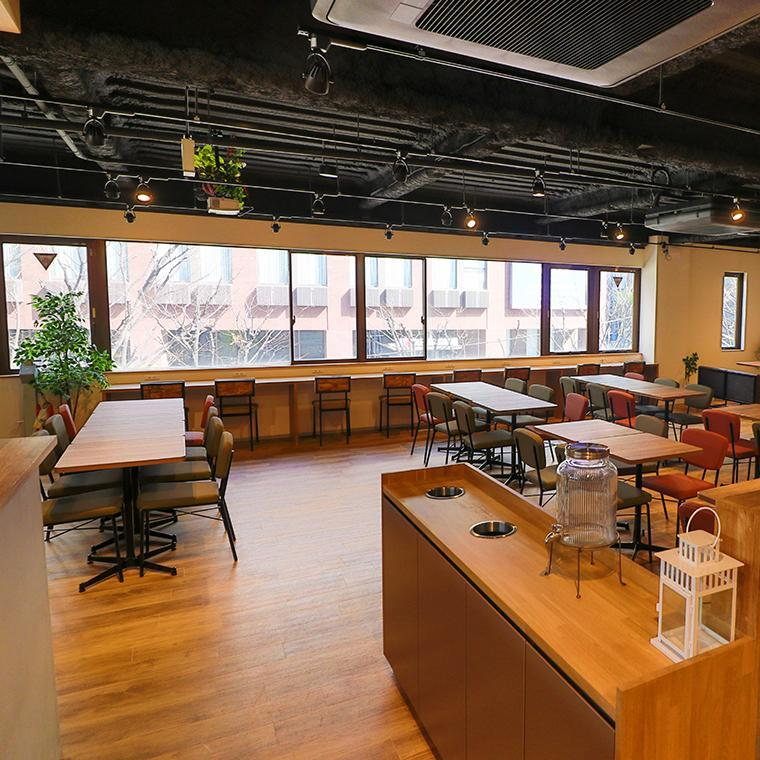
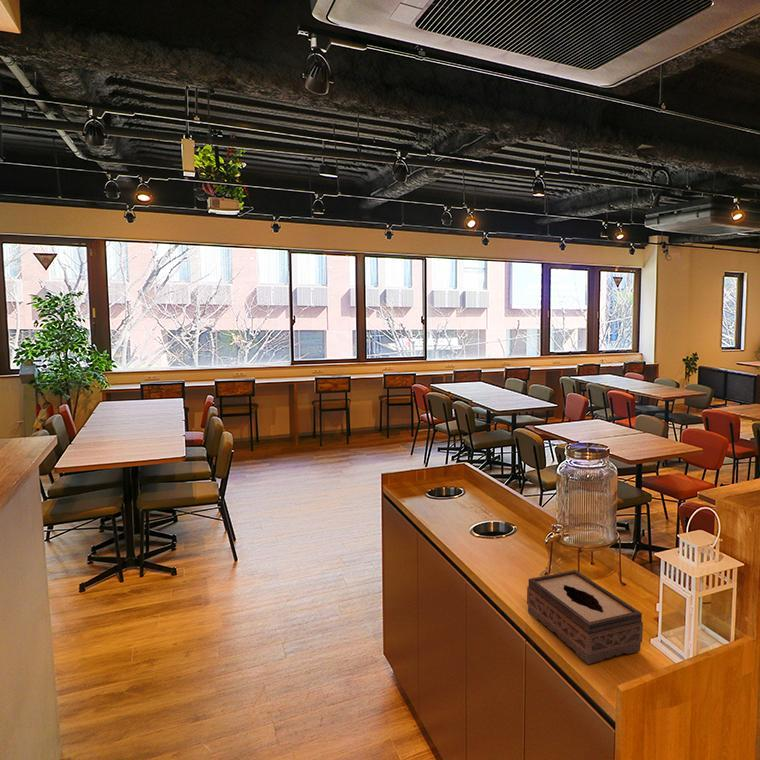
+ tissue box (581, 612)
